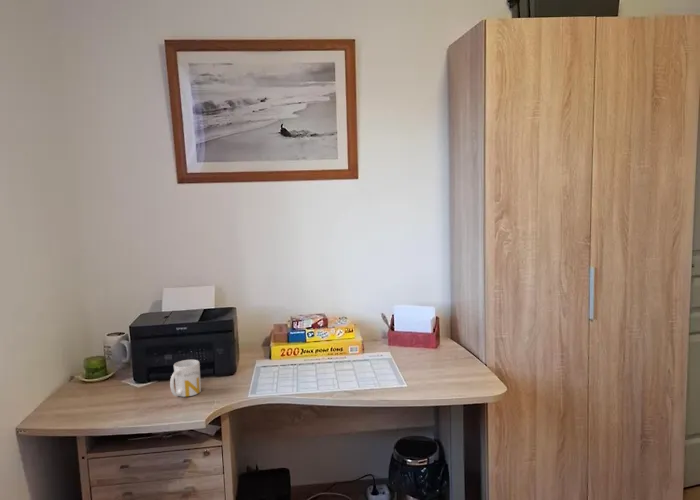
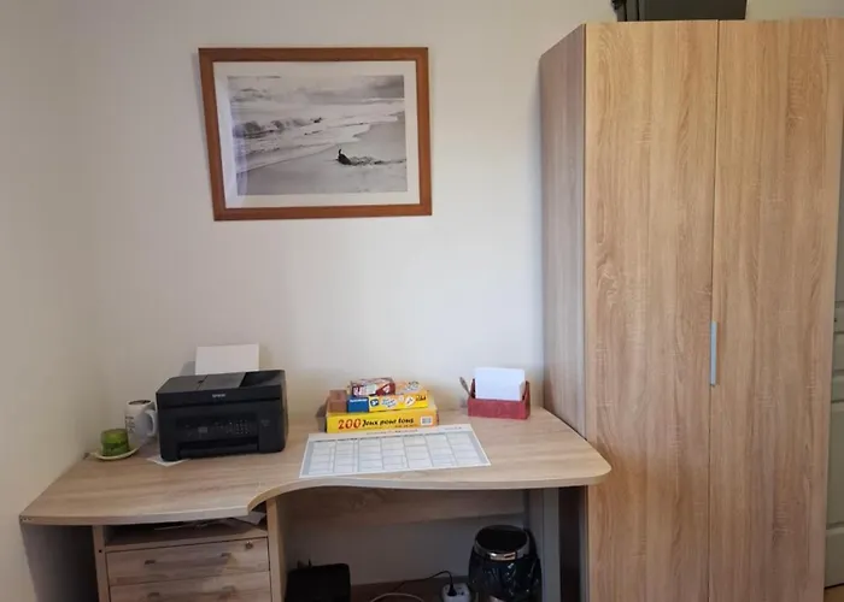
- mug (186, 379)
